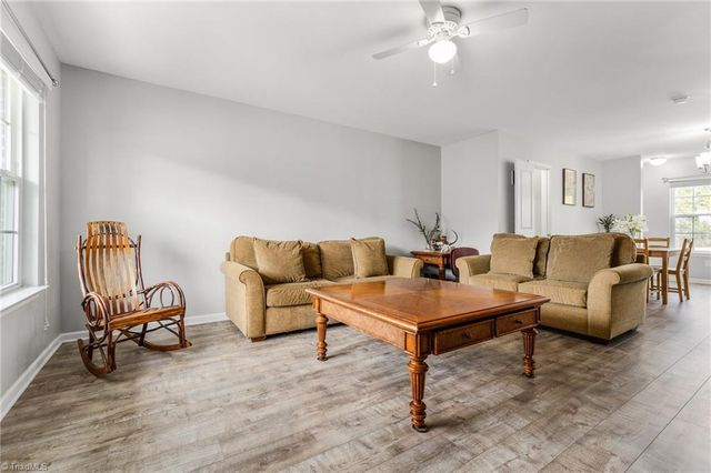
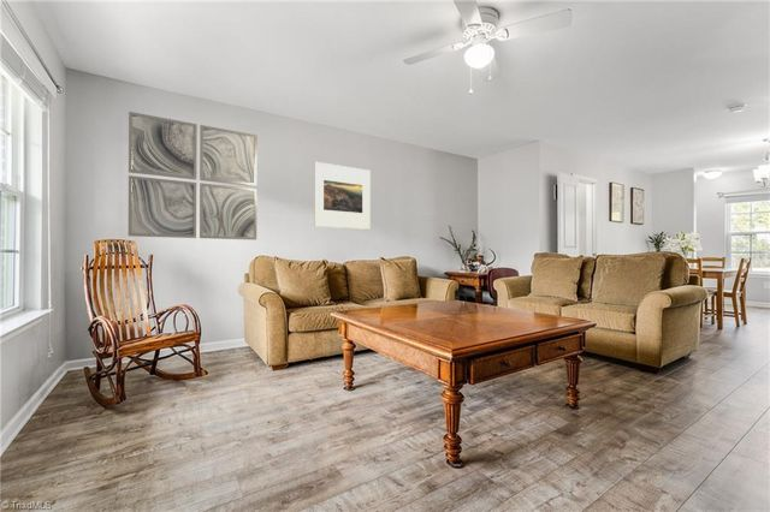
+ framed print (343, 197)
+ wall art (200, 179)
